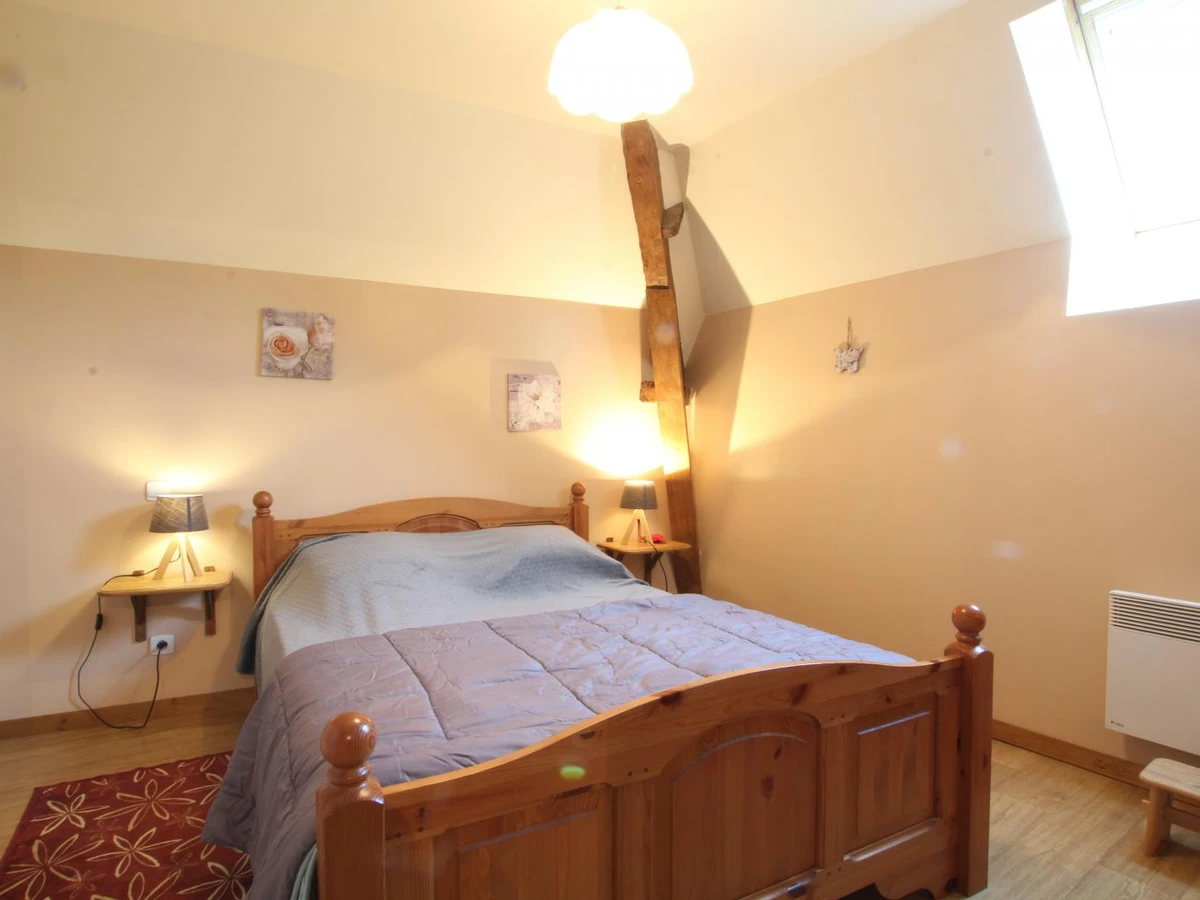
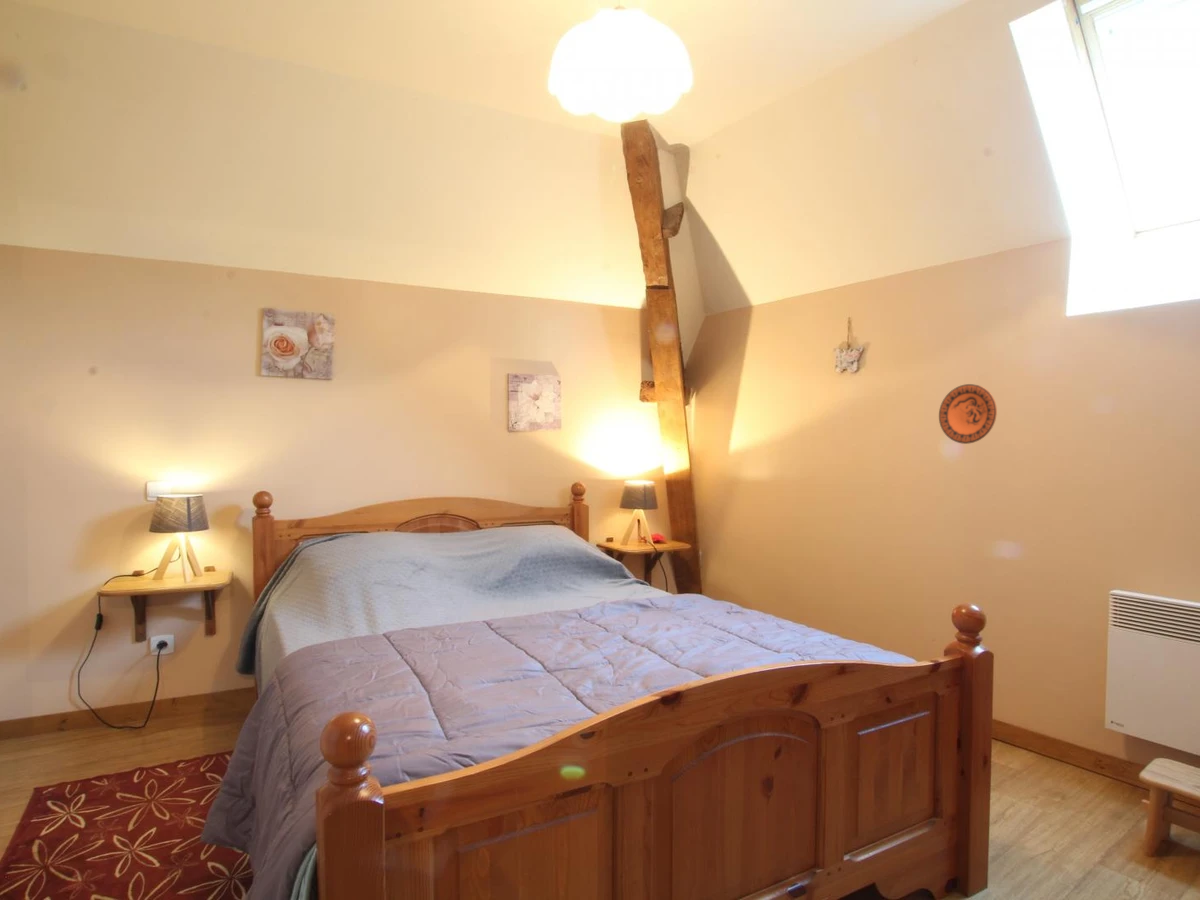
+ decorative plate (967, 413)
